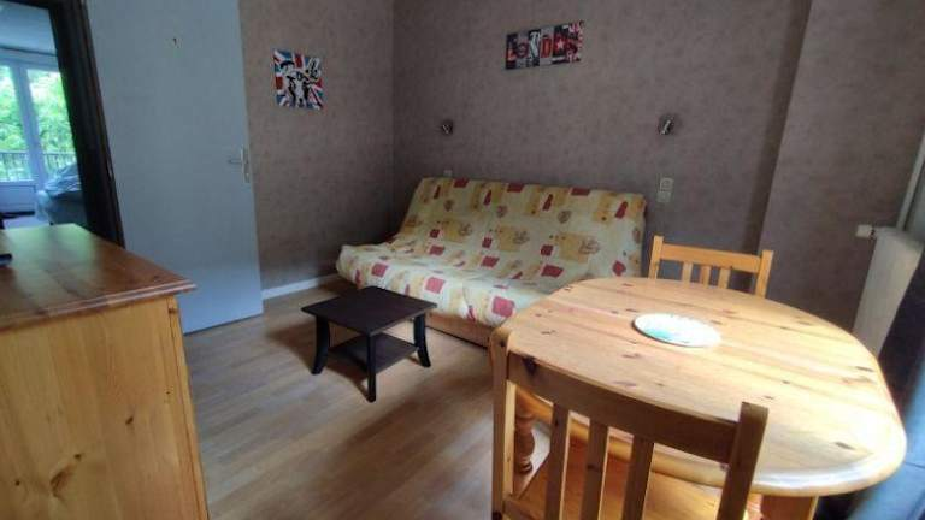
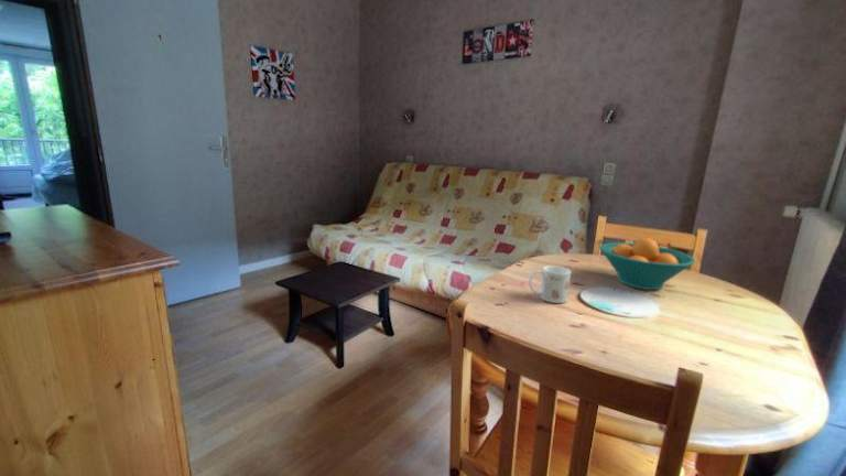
+ fruit bowl (643, 260)
+ mug (549, 283)
